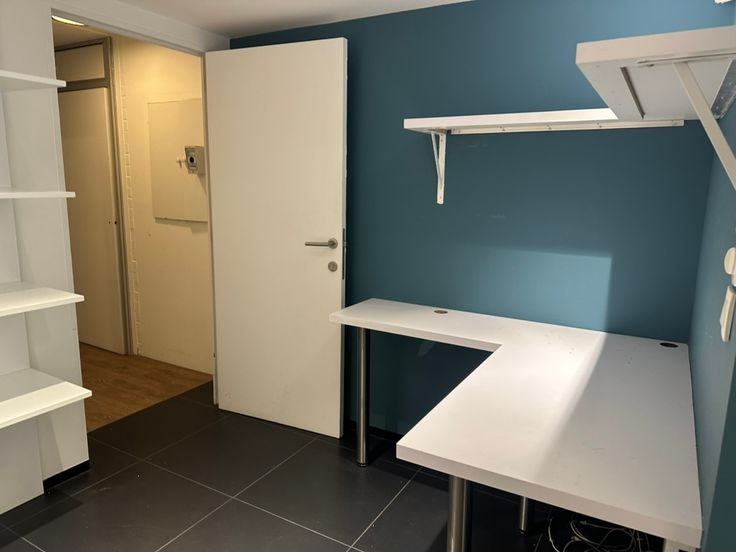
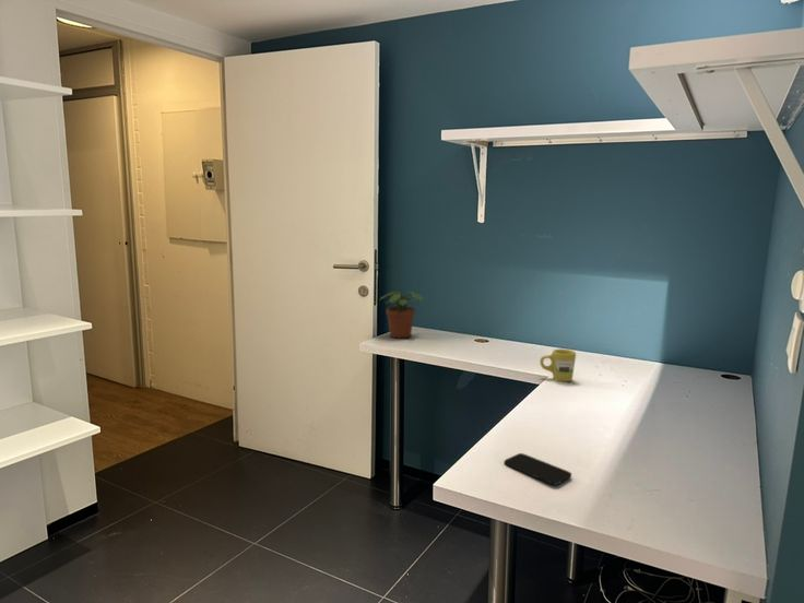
+ mug (557, 365)
+ smartphone (536, 468)
+ potted plant (401, 314)
